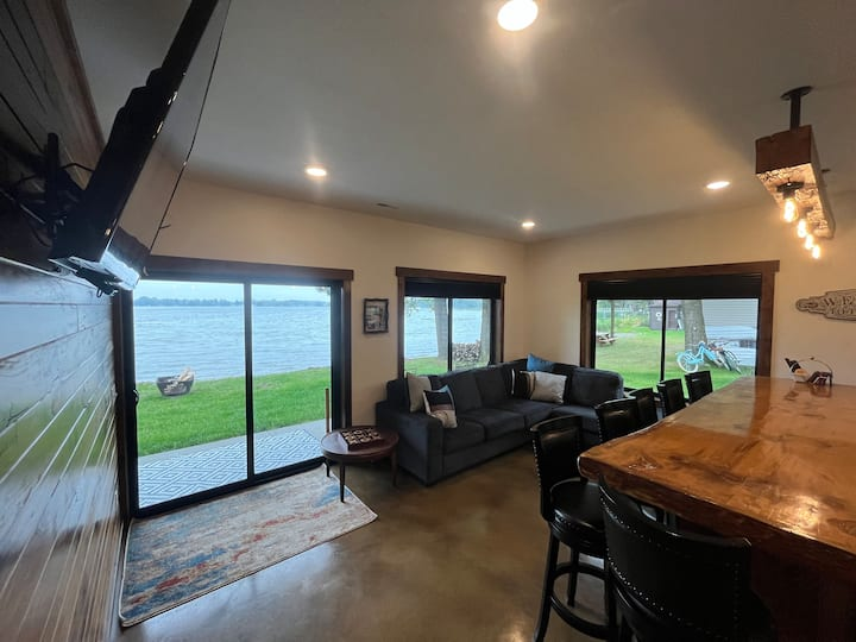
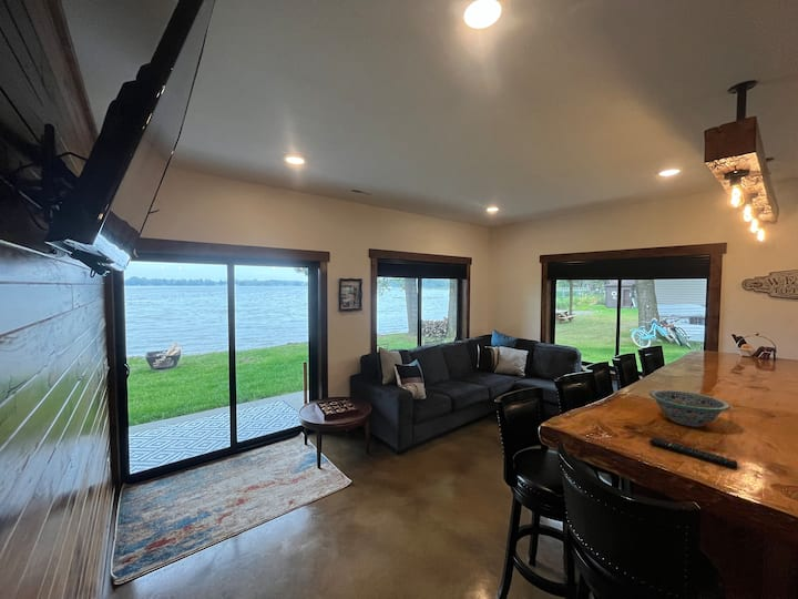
+ remote control (690, 451)
+ decorative bowl (686, 409)
